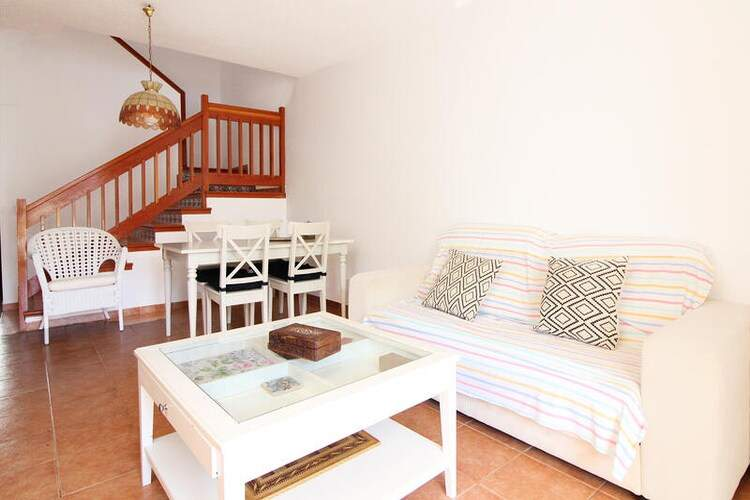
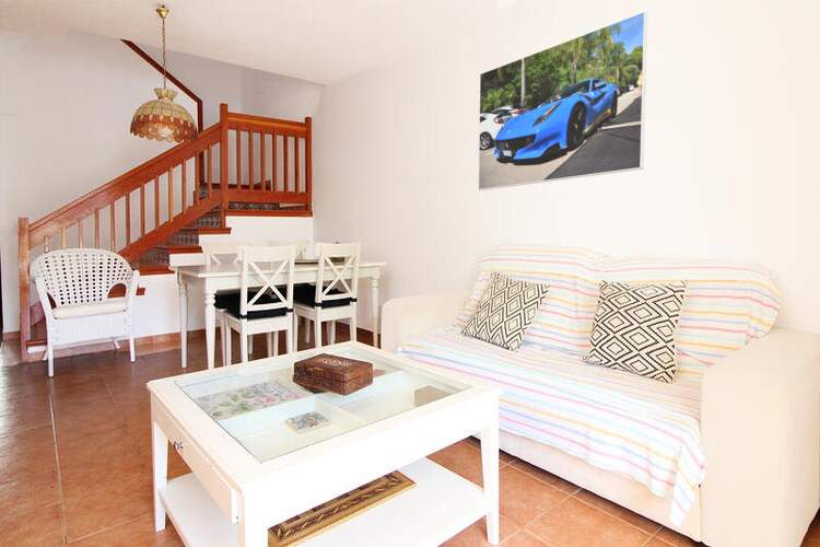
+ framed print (550, 114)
